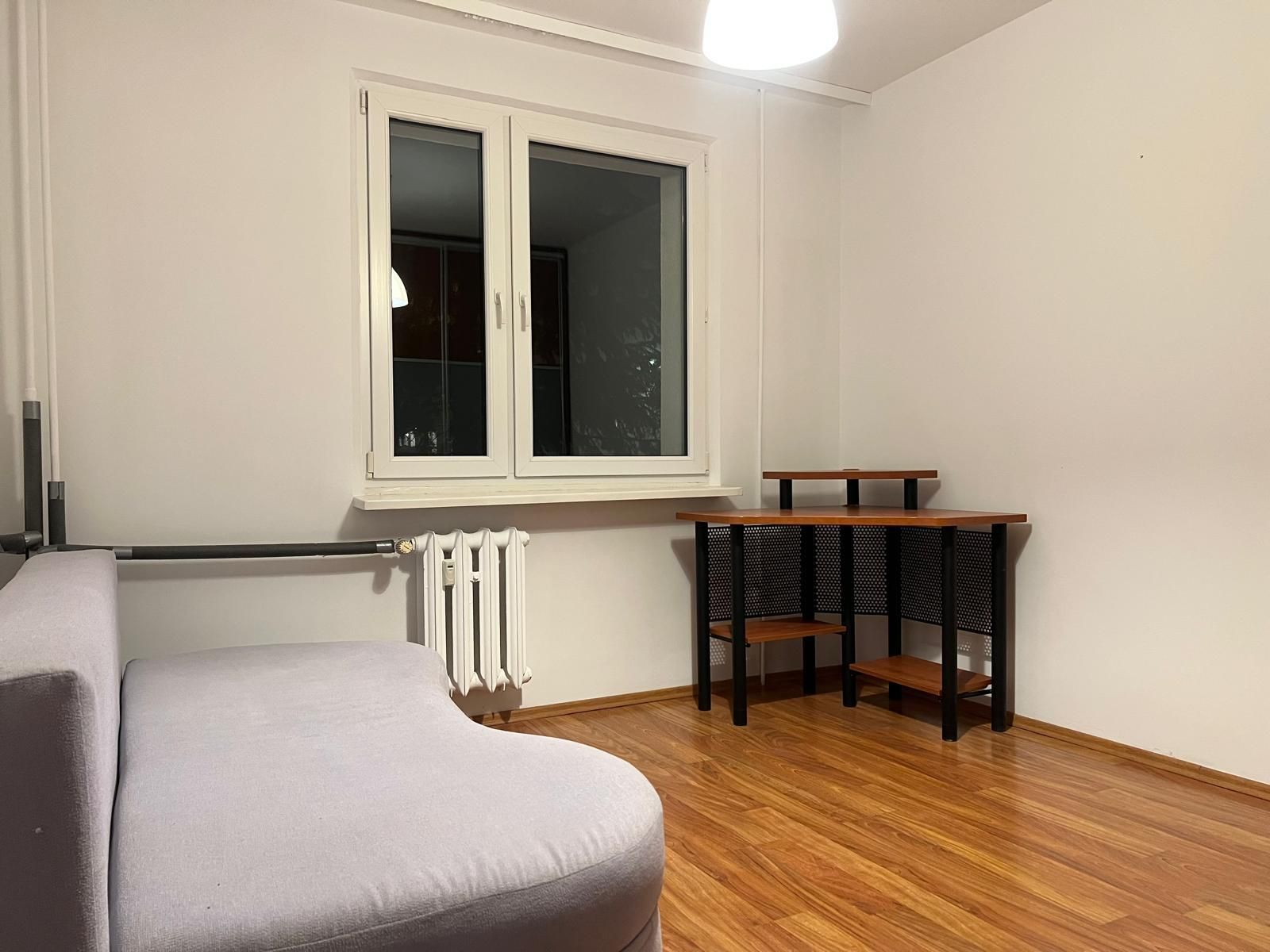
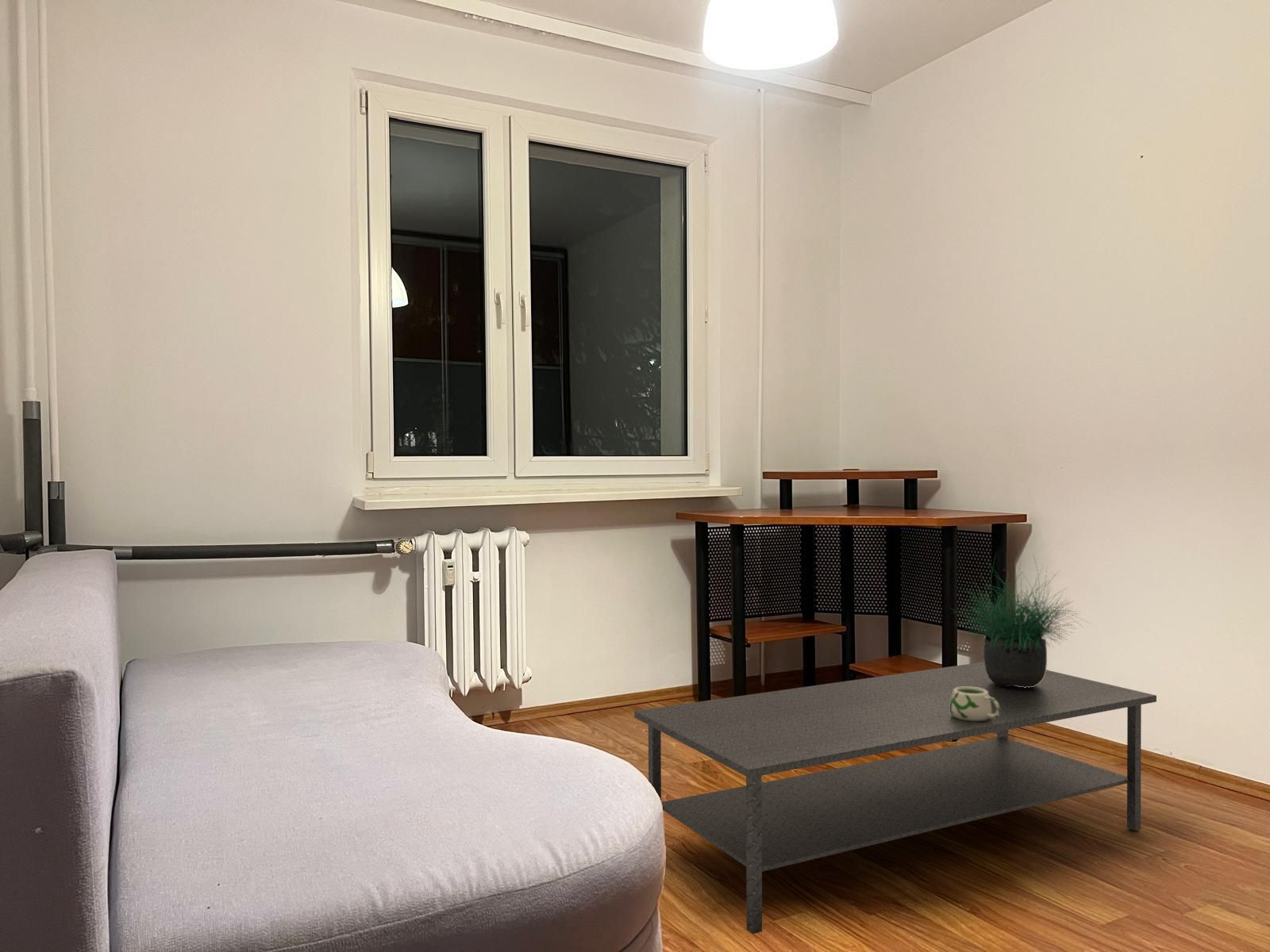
+ potted plant (1014, 616)
+ mug (976, 704)
+ coffee table (902, 772)
